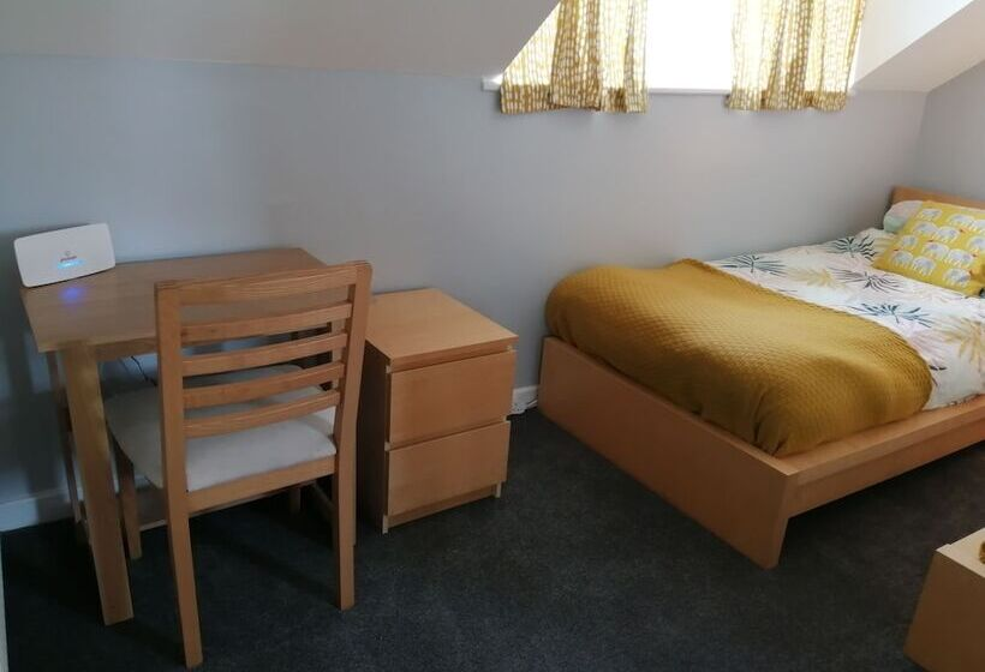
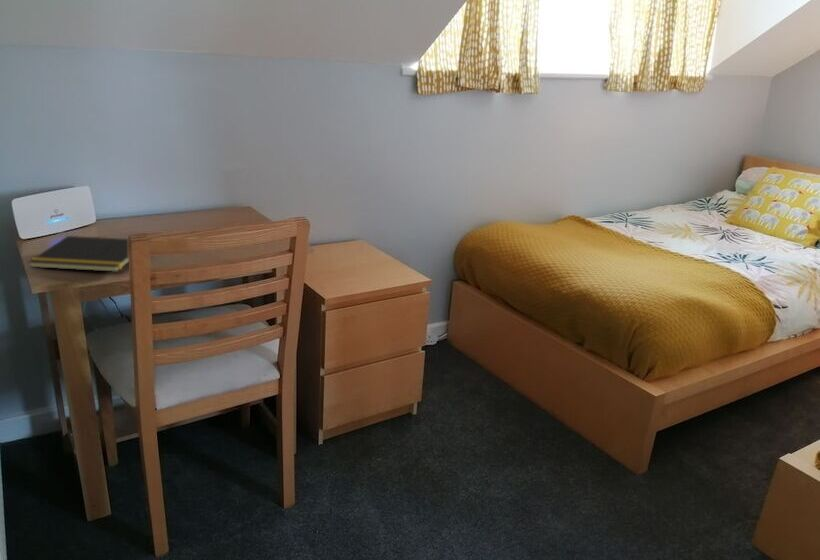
+ notepad (91, 252)
